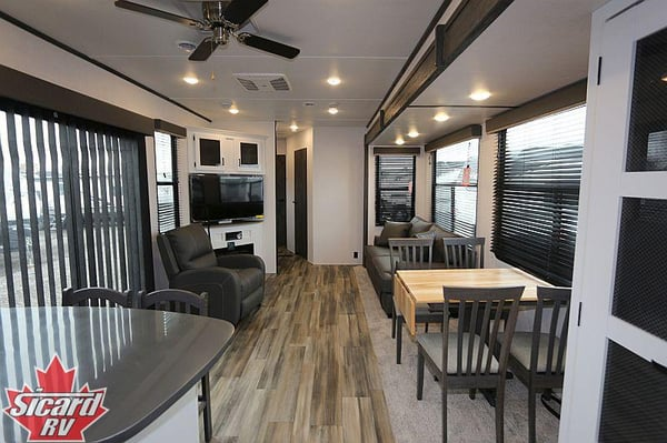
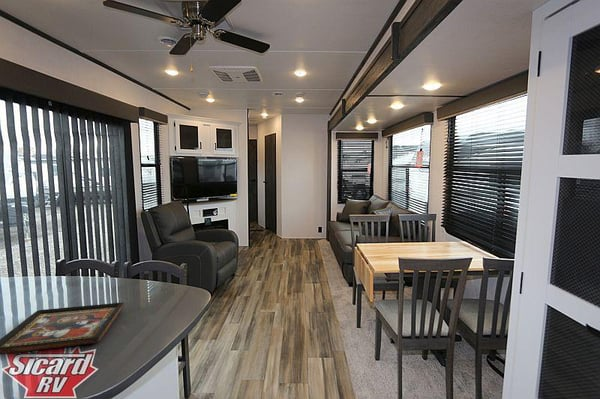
+ decorative tray (65, 325)
